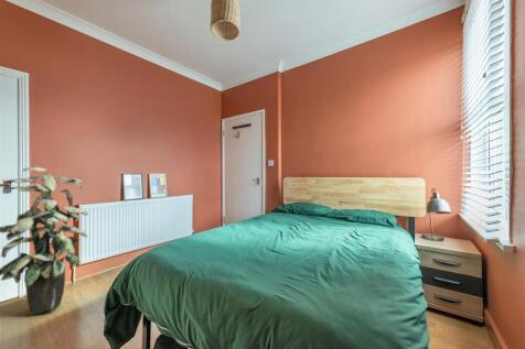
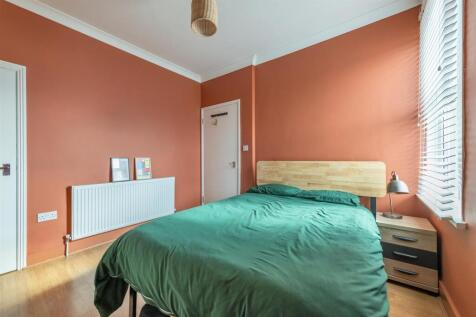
- indoor plant (42, 238)
